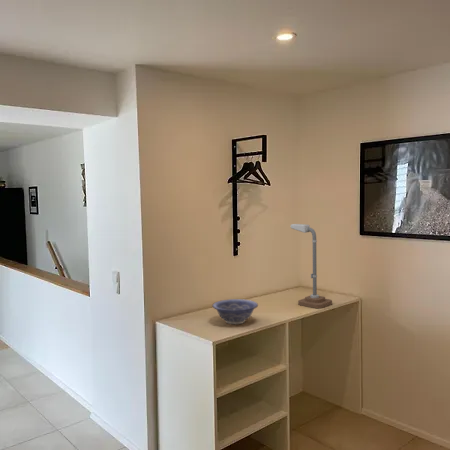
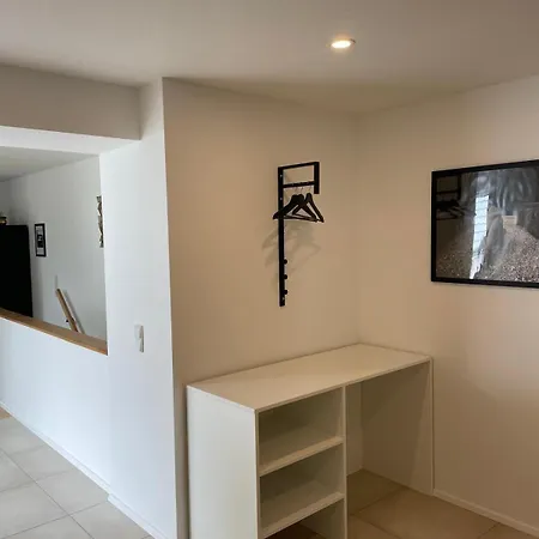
- desk lamp (313, 264)
- decorative bowl (235, 313)
